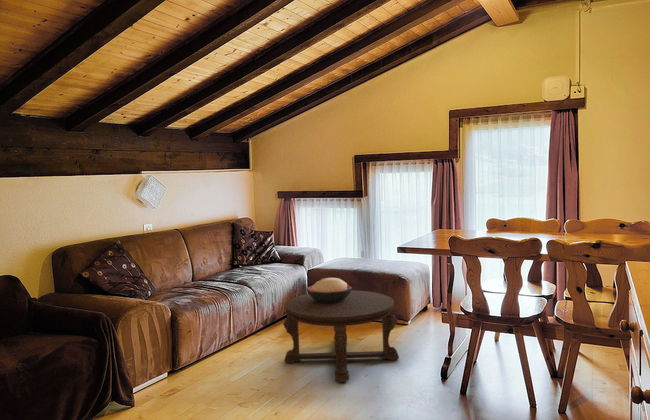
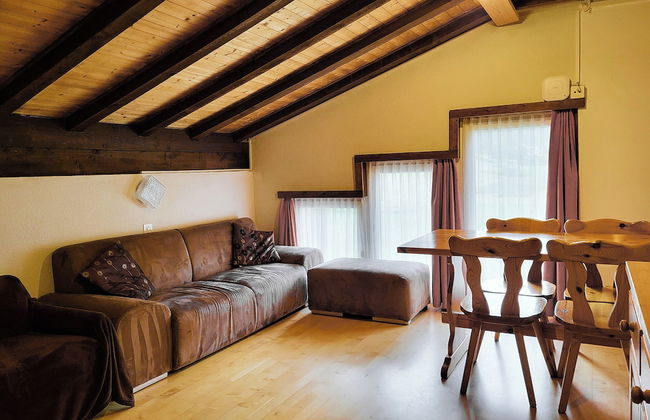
- decorative bowl (328, 289)
- coffee table (340, 331)
